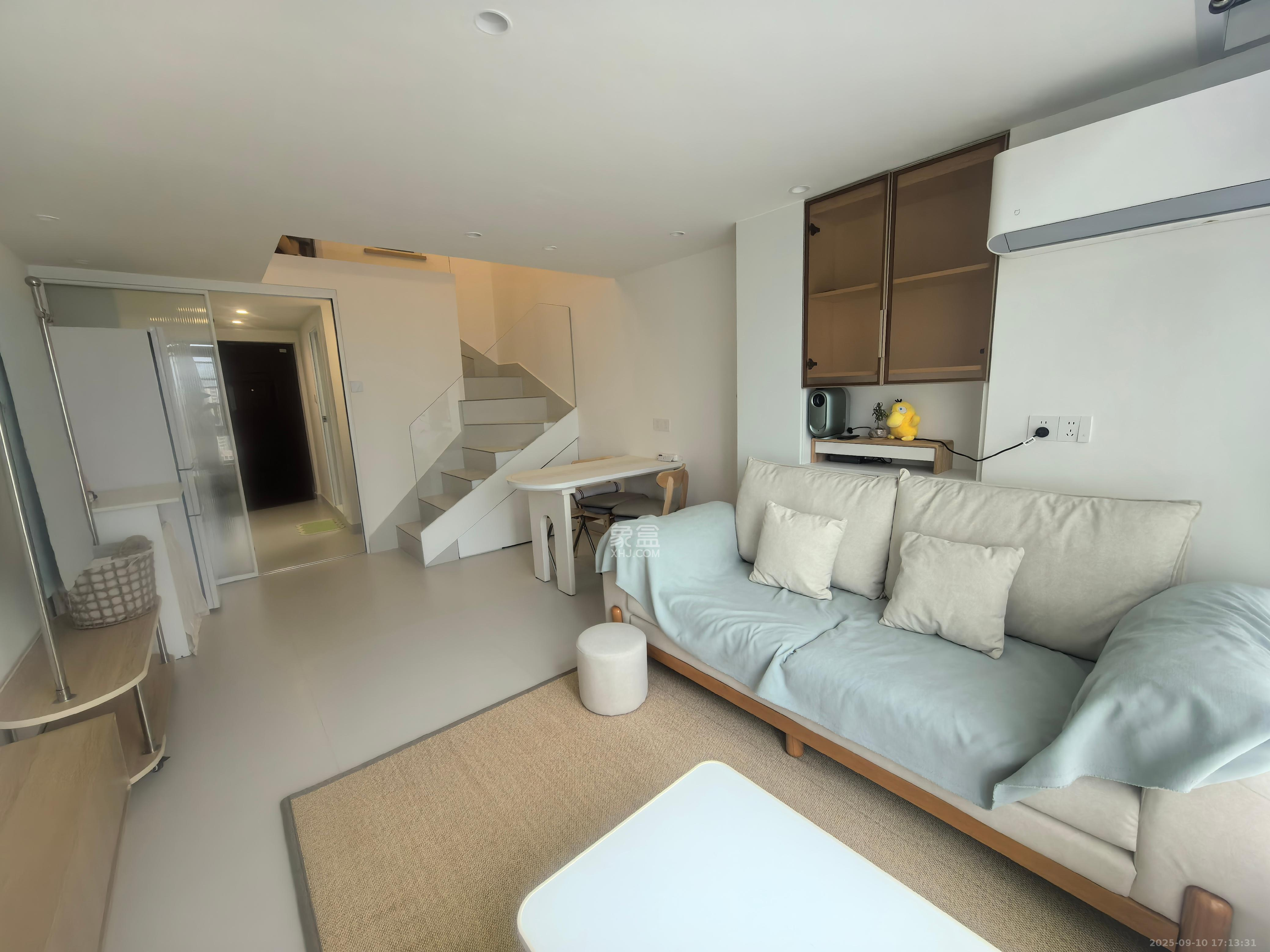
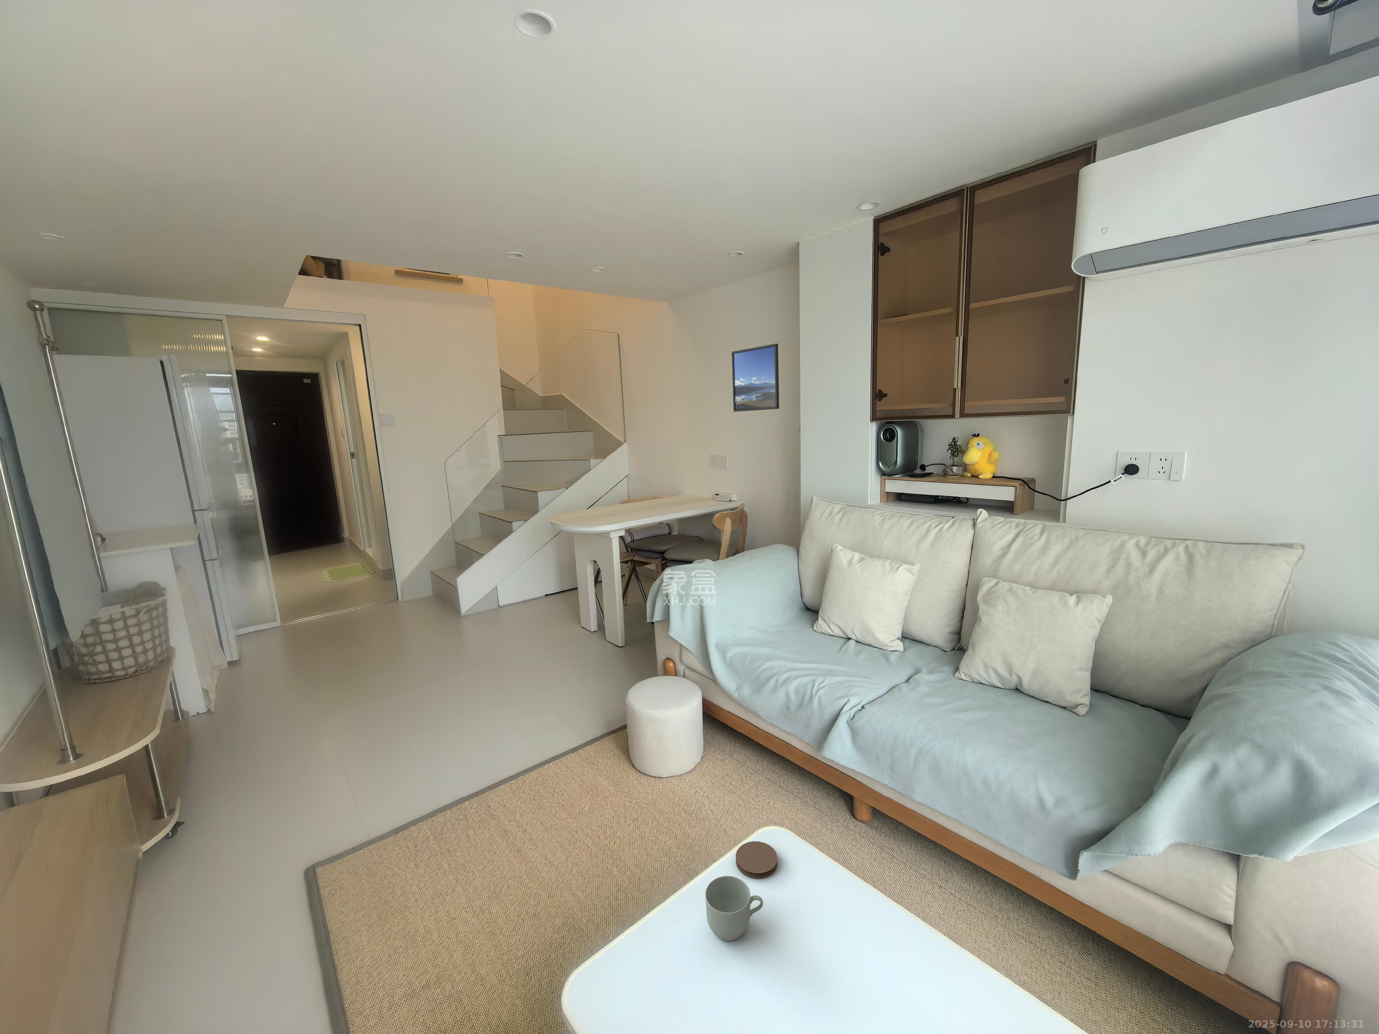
+ mug (734, 909)
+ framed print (755, 379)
+ coaster (757, 859)
